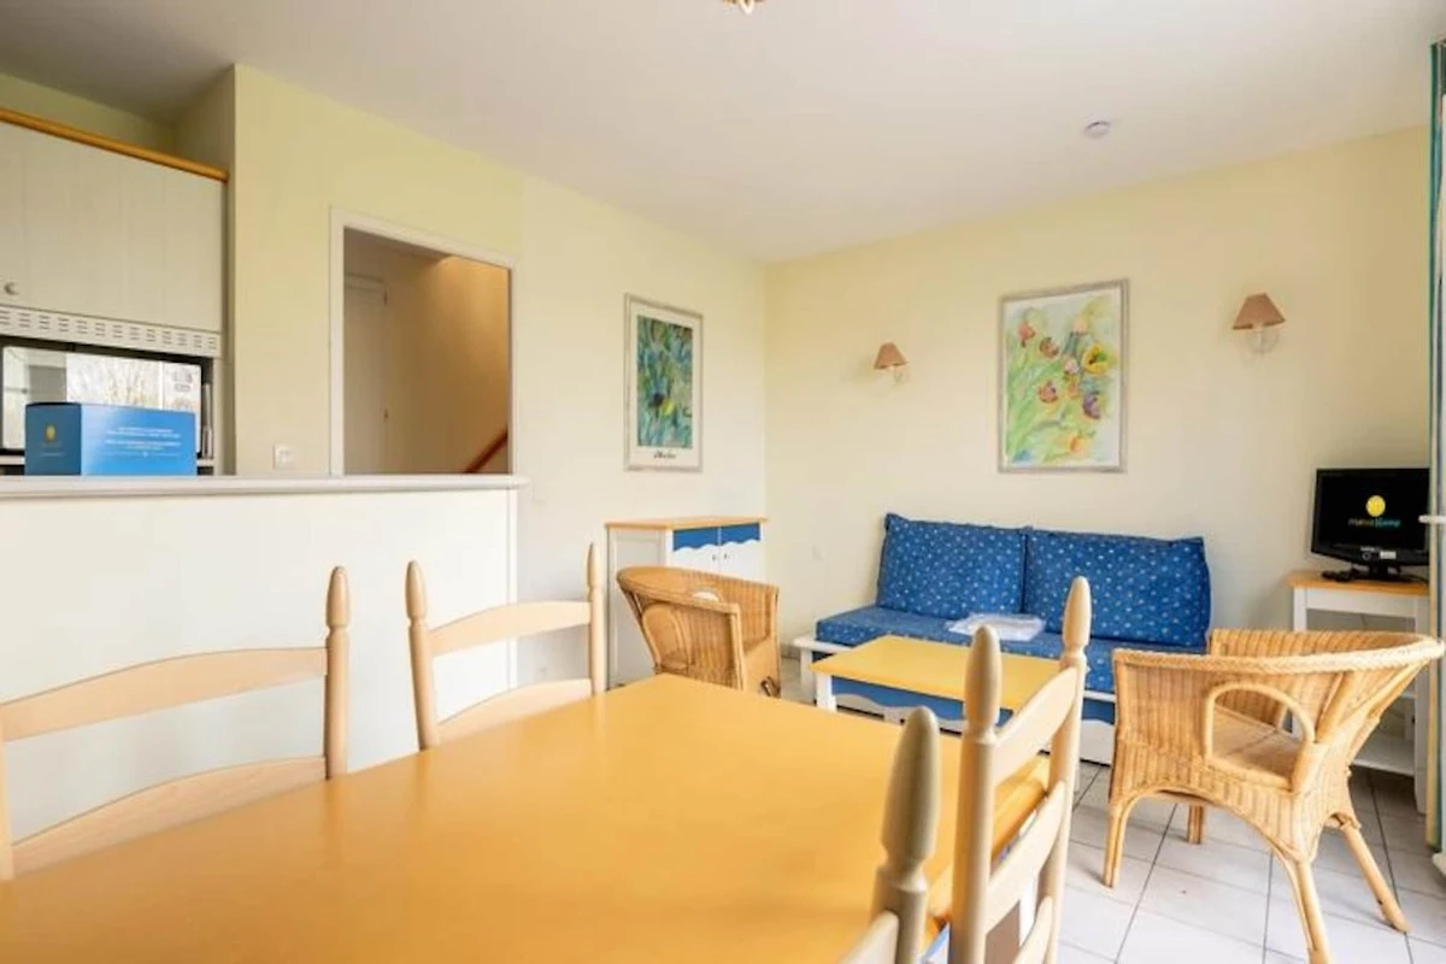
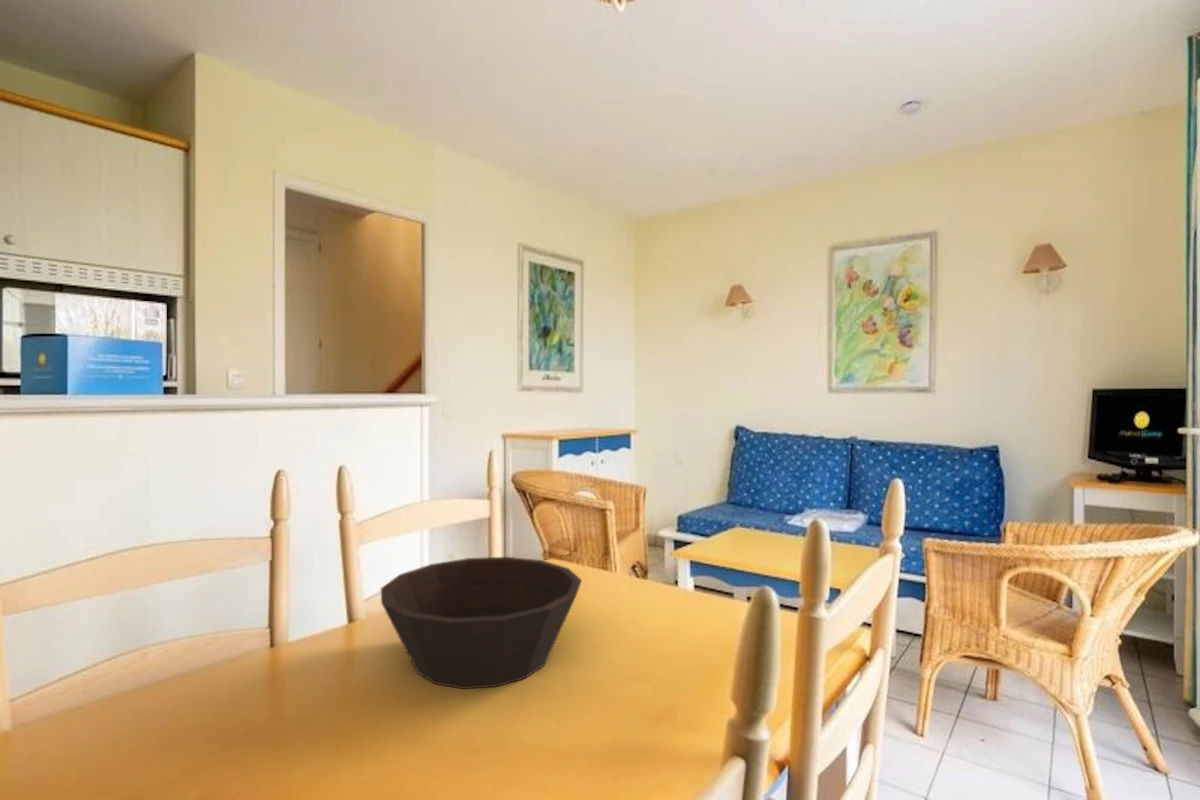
+ bowl (483, 620)
